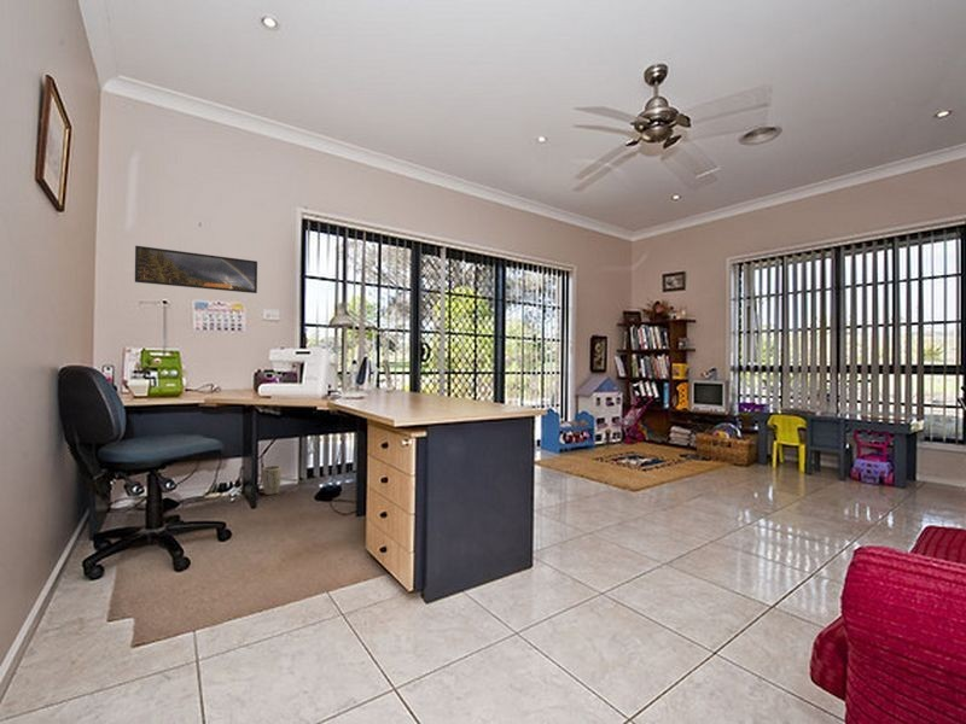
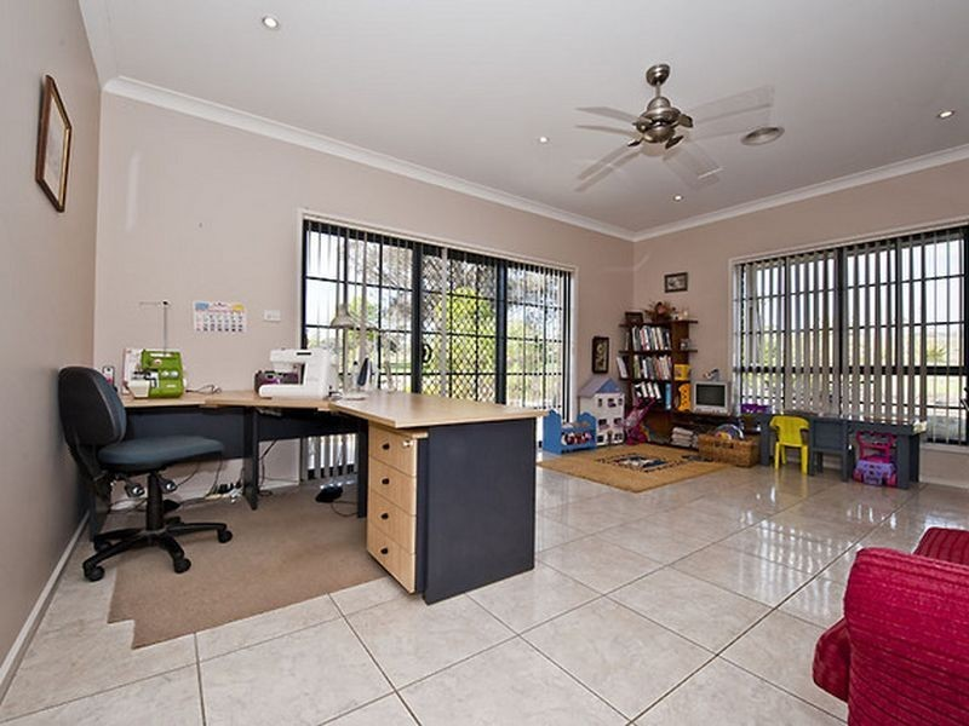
- plant pot (270, 479)
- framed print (199, 270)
